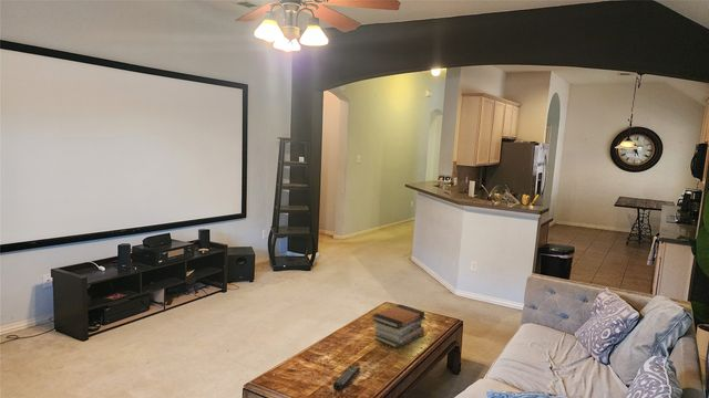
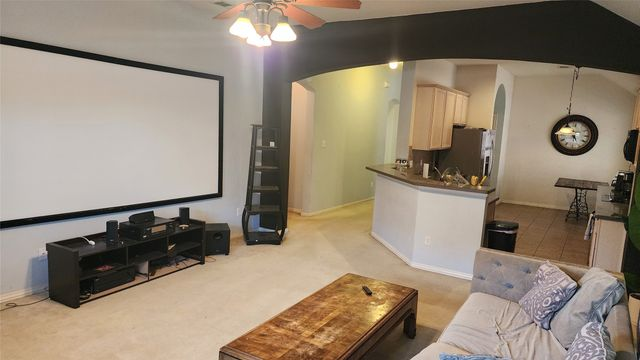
- remote control (347, 377)
- book stack (399, 325)
